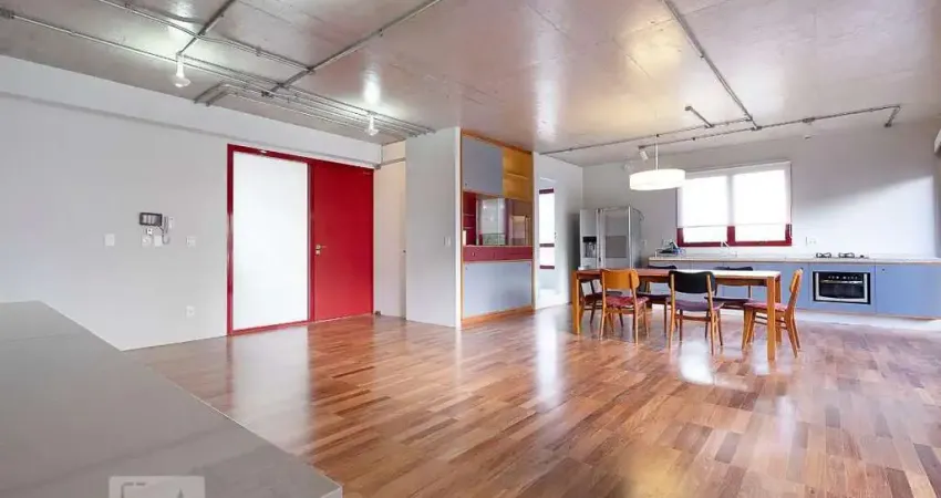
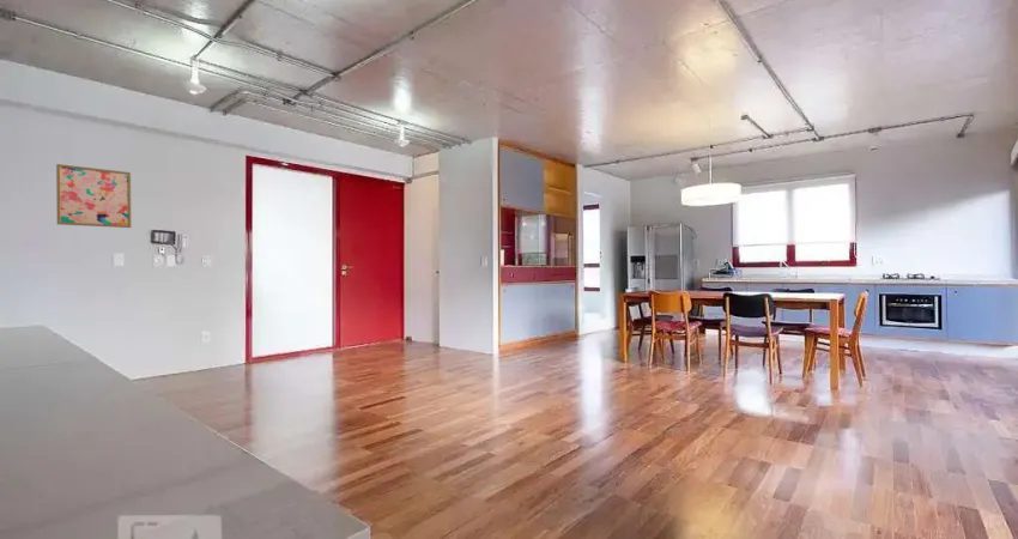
+ wall art (95, 196)
